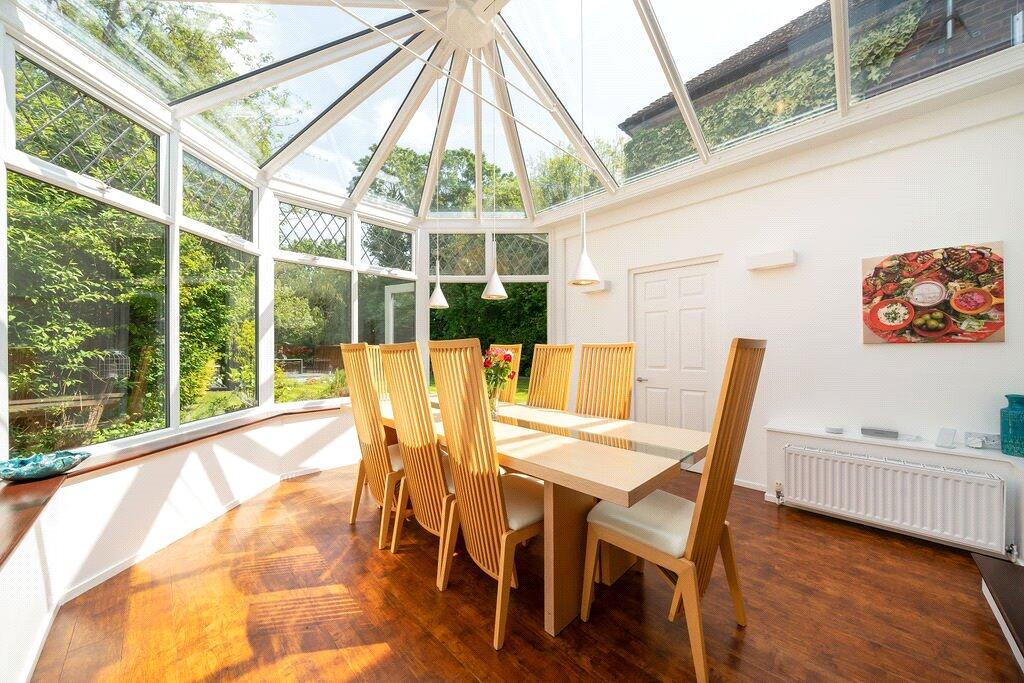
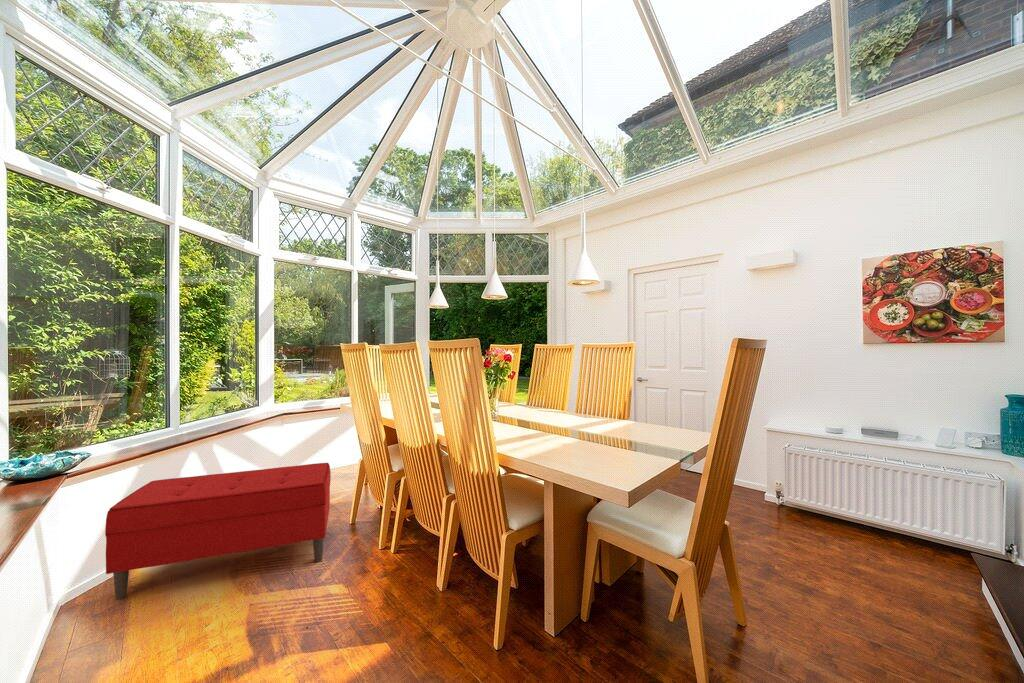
+ bench (236, 521)
